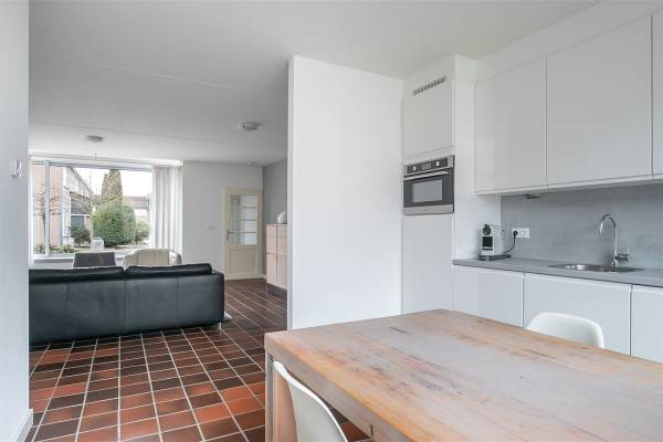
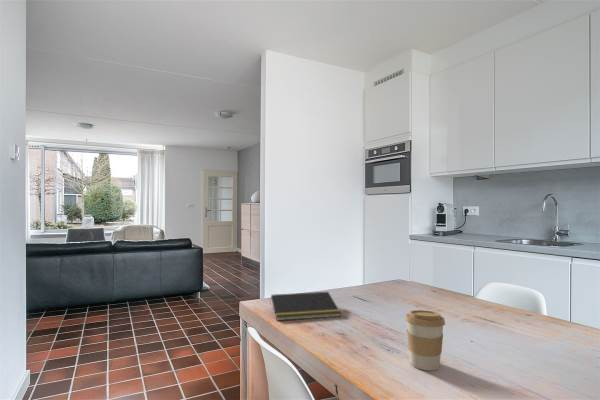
+ coffee cup (424, 337)
+ notepad (304, 305)
